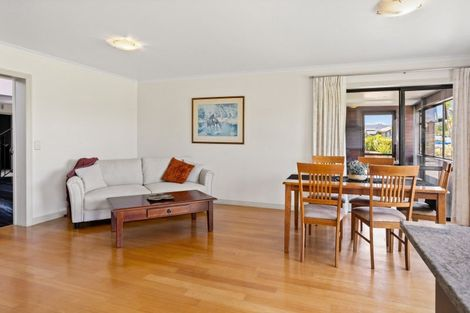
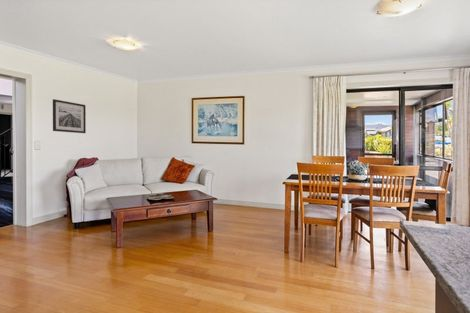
+ wall art (70, 117)
